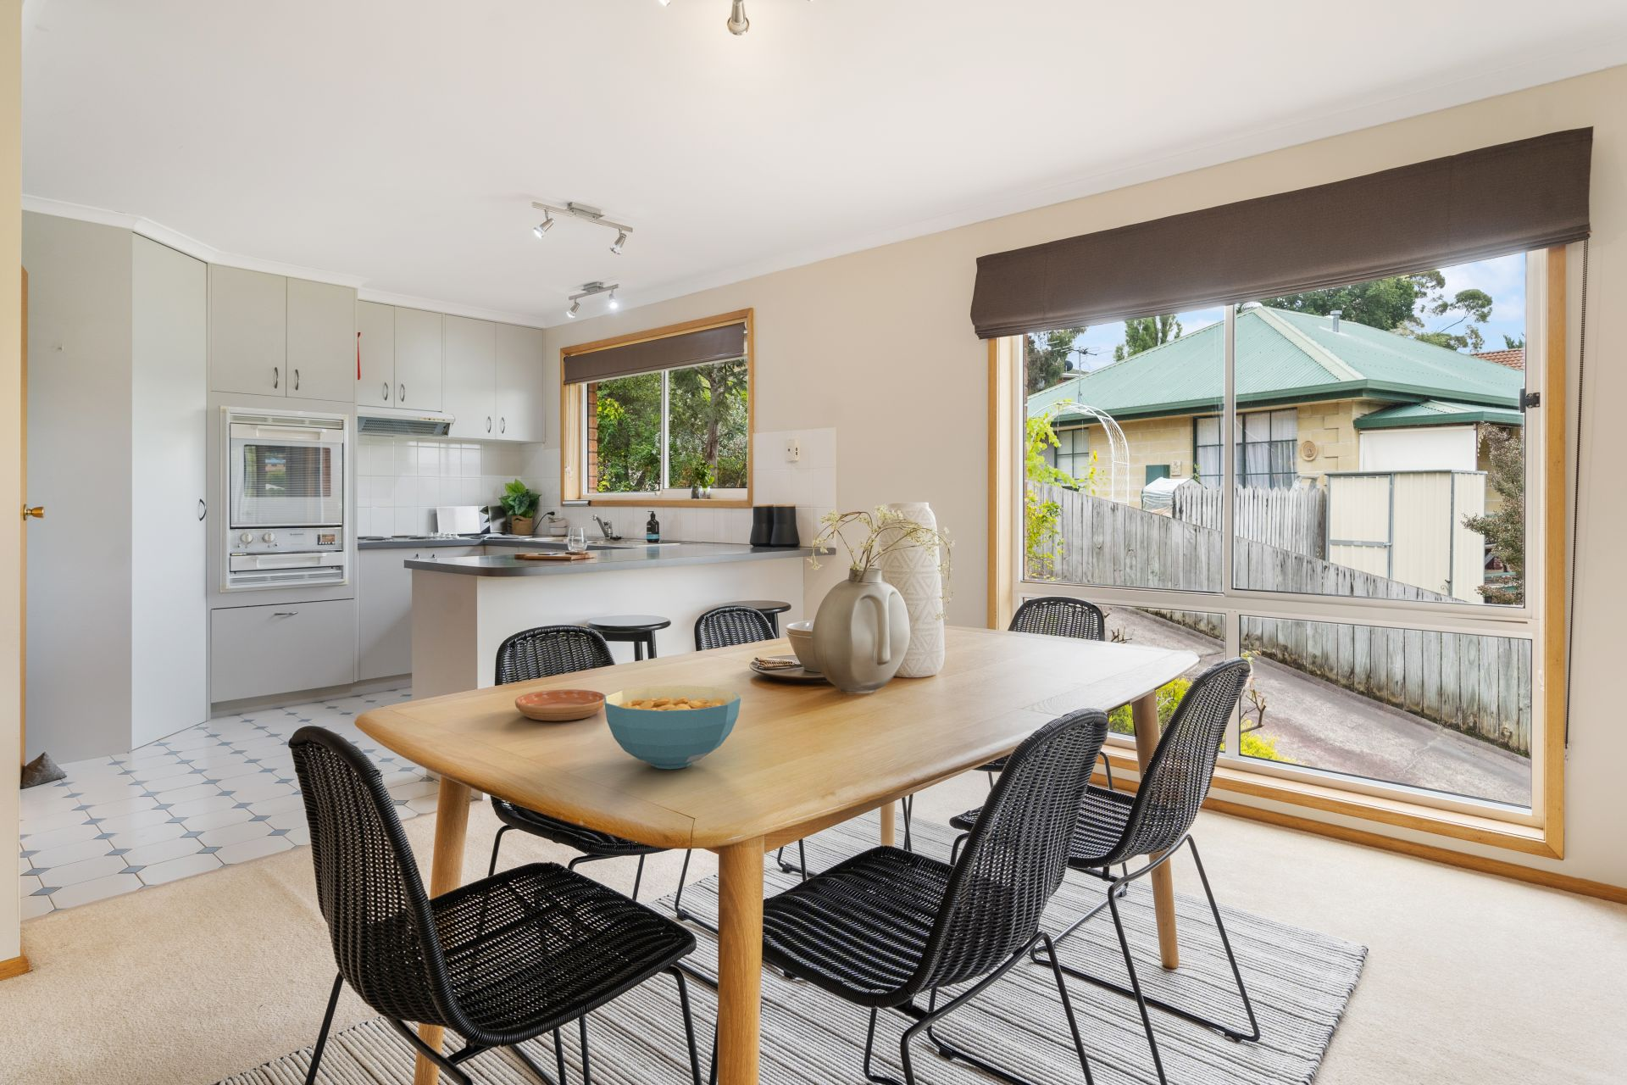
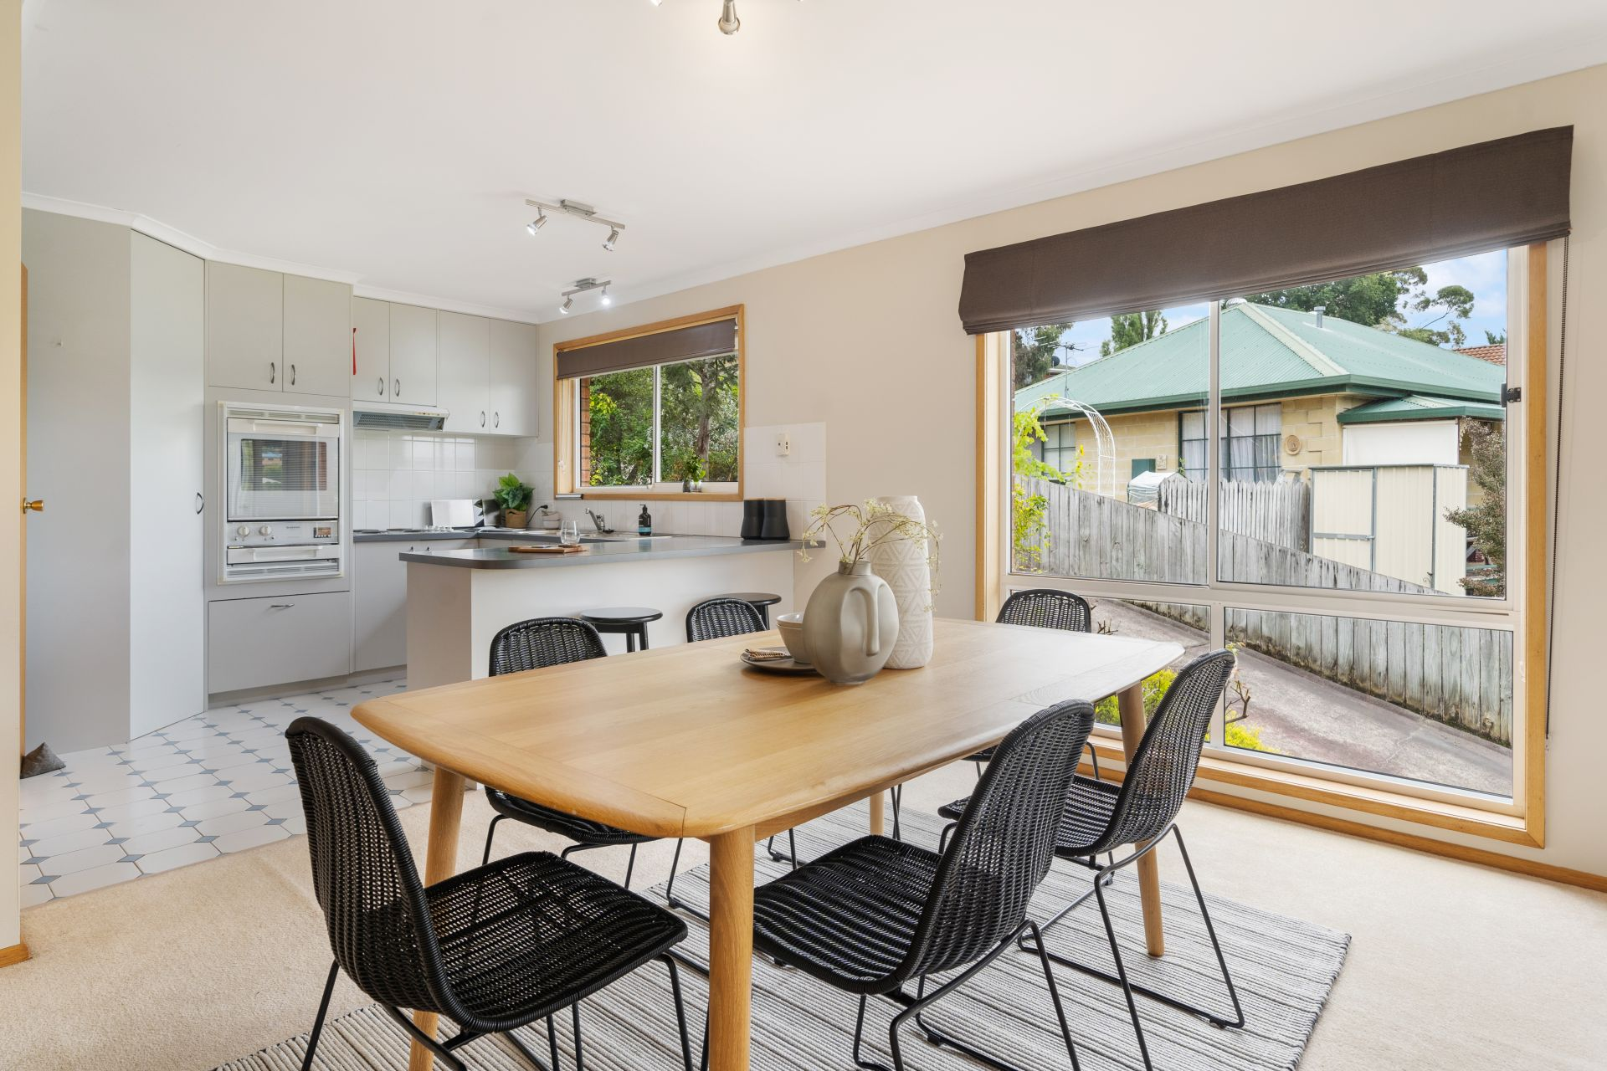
- saucer (560, 705)
- cereal bowl (671, 730)
